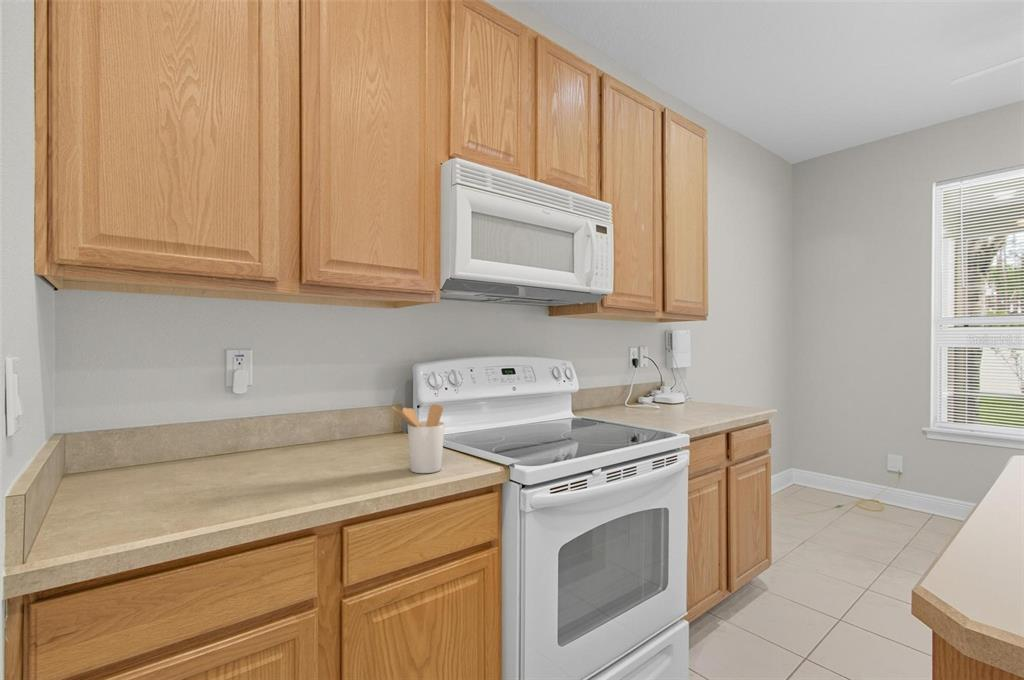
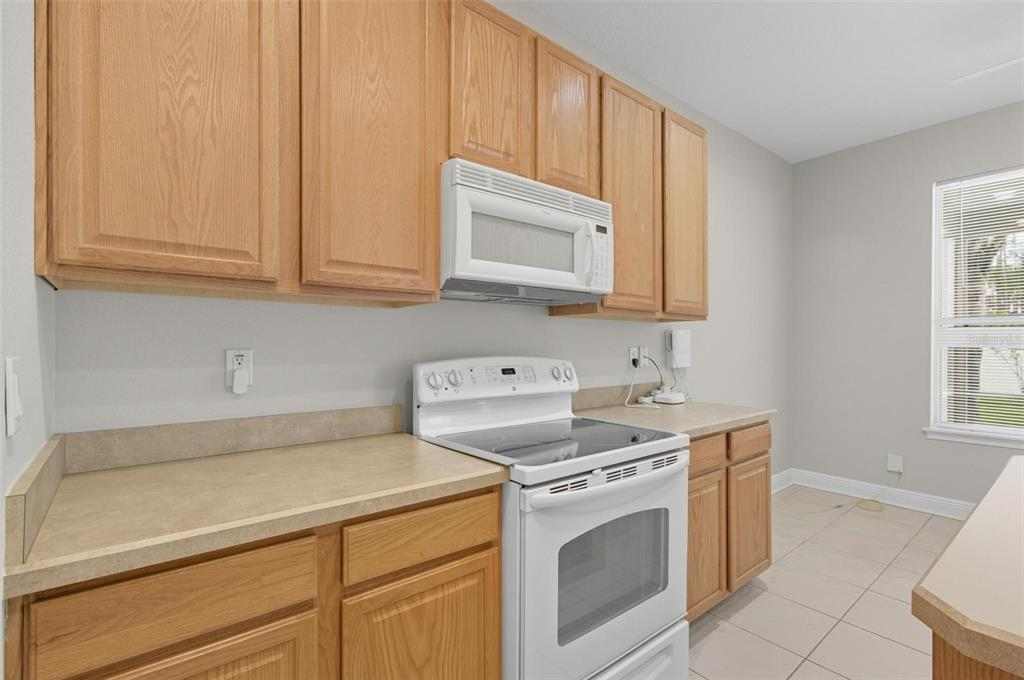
- utensil holder (417, 436)
